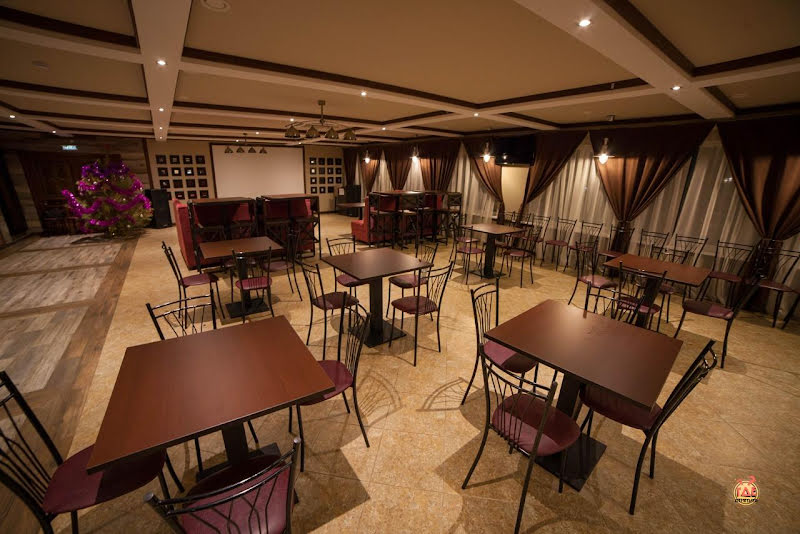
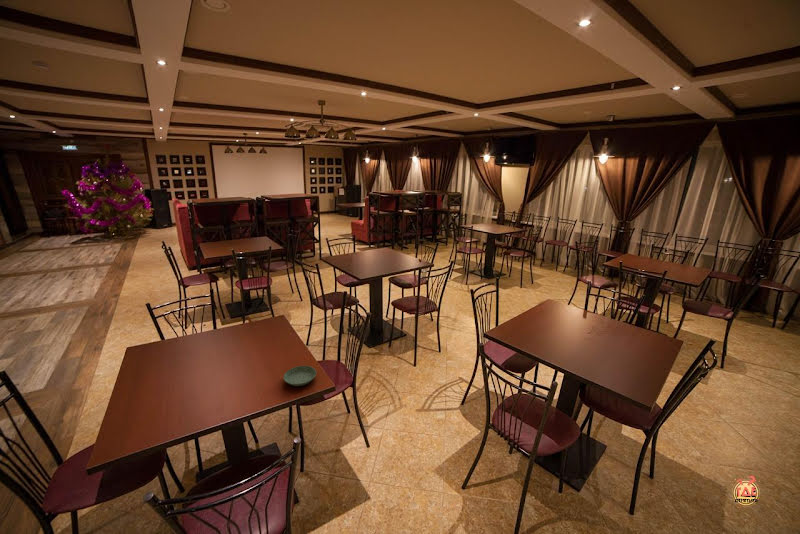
+ saucer (300, 376)
